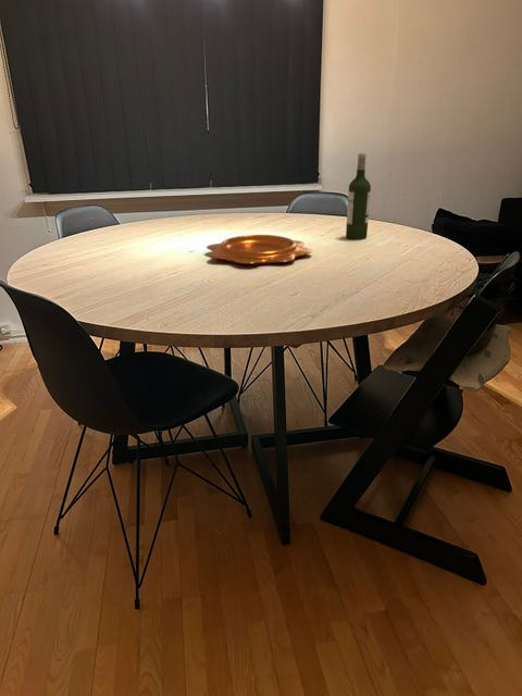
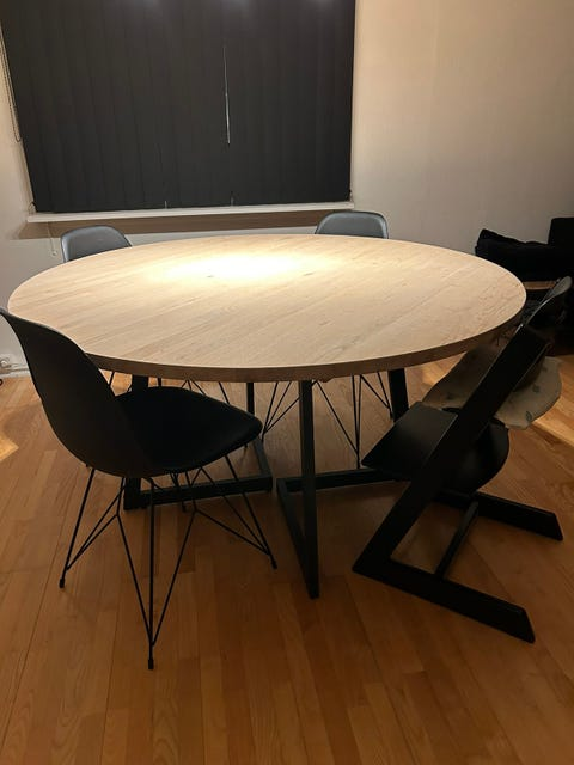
- decorative bowl (258, 248)
- wine bottle (359, 196)
